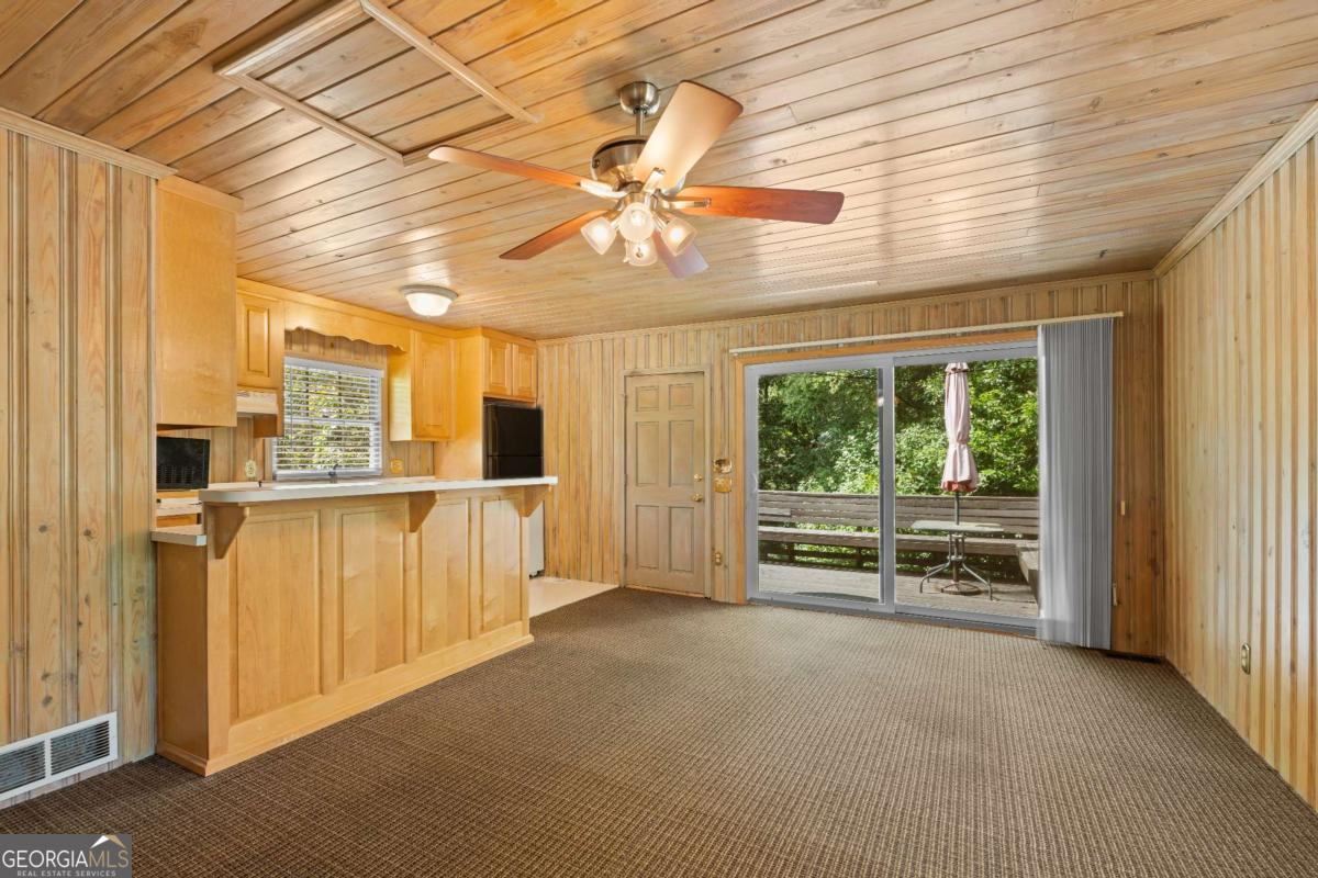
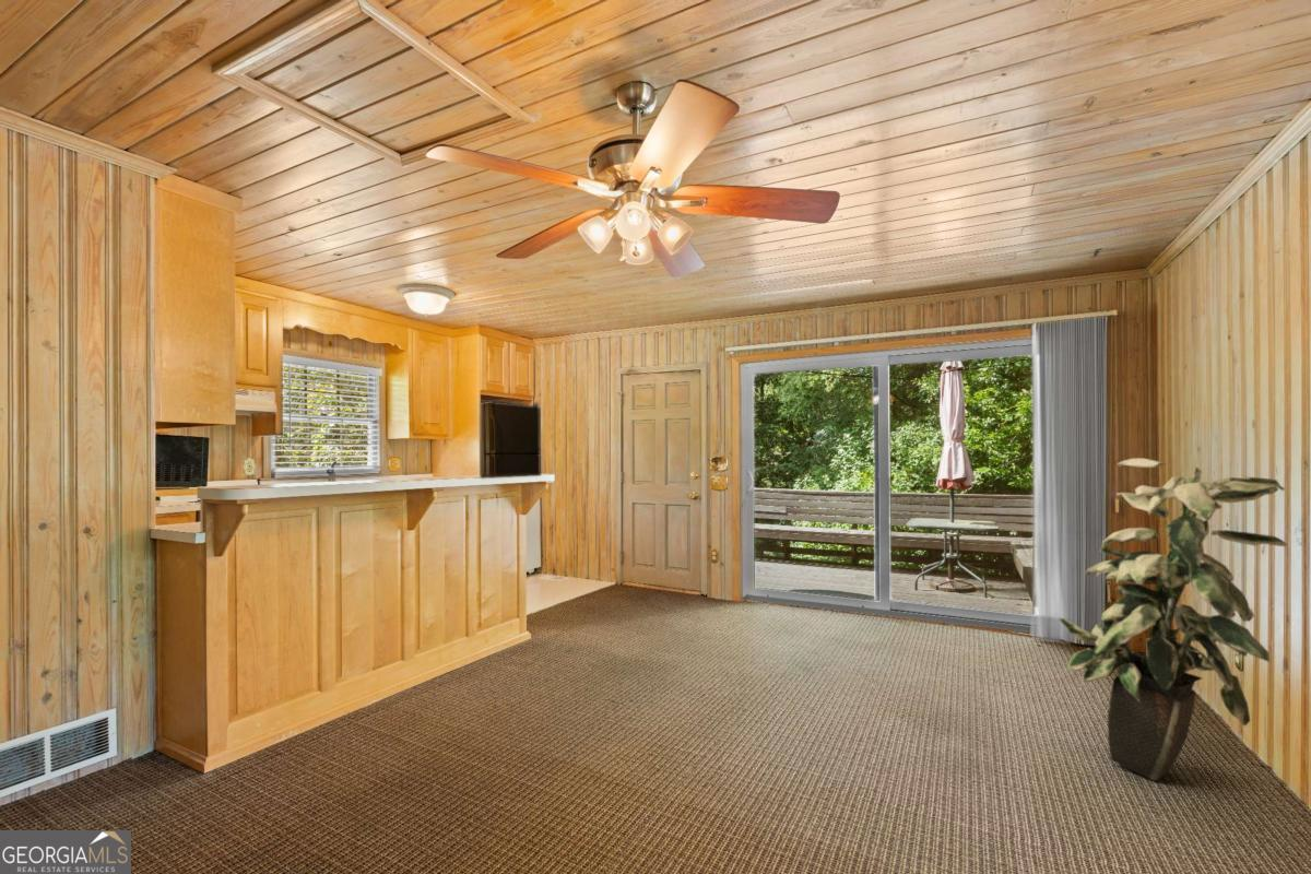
+ indoor plant (1162, 615)
